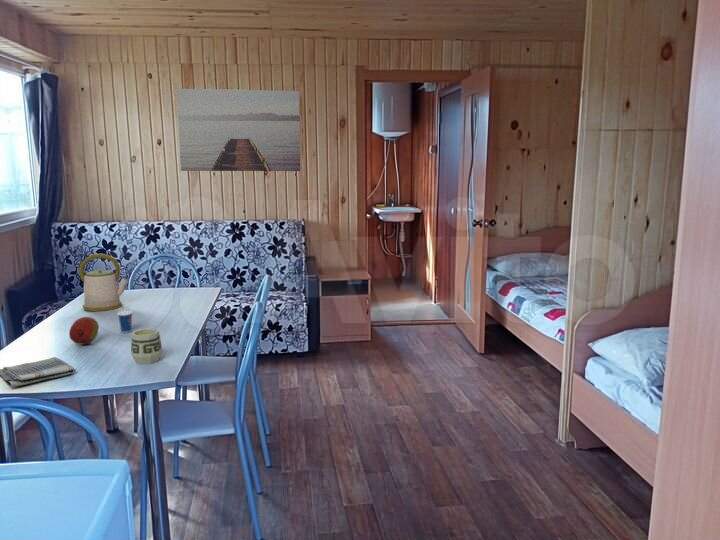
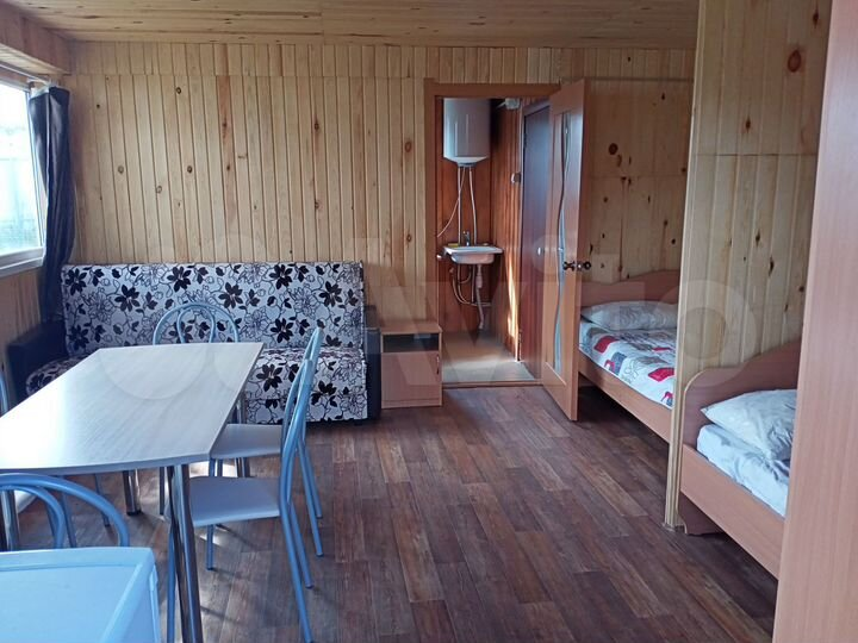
- dish towel (34, 369)
- wall art (240, 130)
- kettle (104, 280)
- cup (146, 346)
- fruit (84, 330)
- cup (125, 316)
